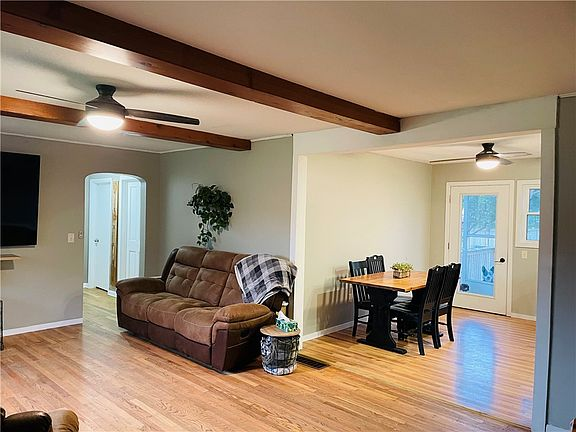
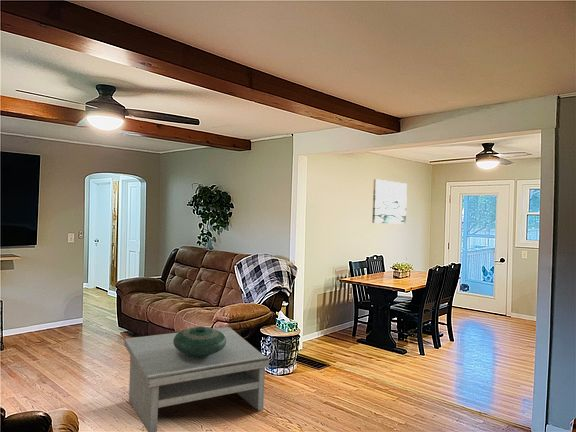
+ coffee table (194, 373)
+ decorative bowl (199, 337)
+ wall art (390, 202)
